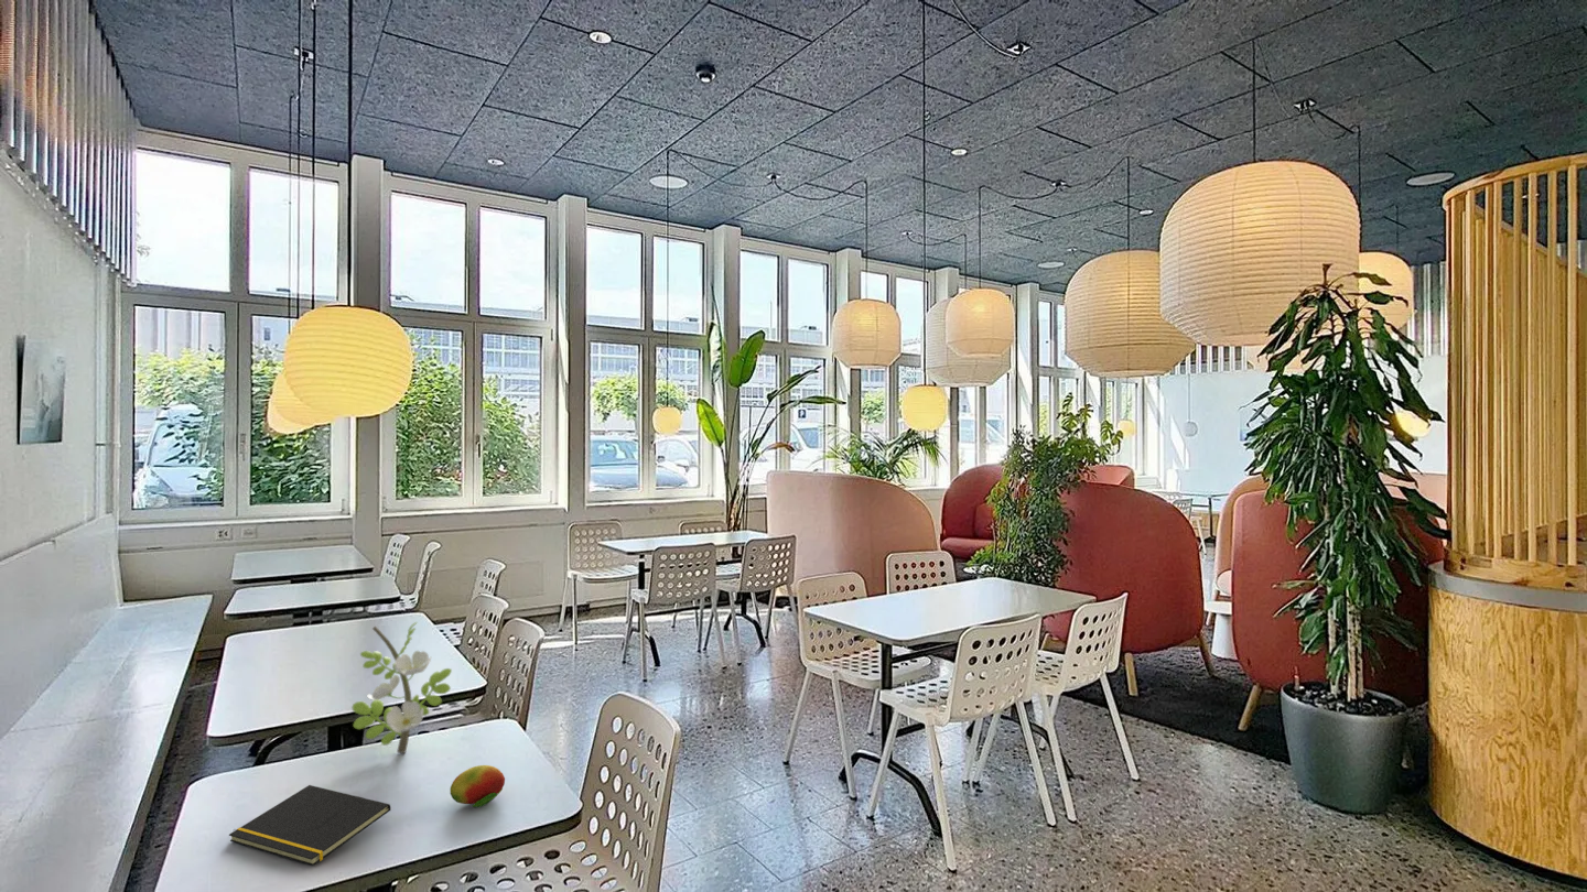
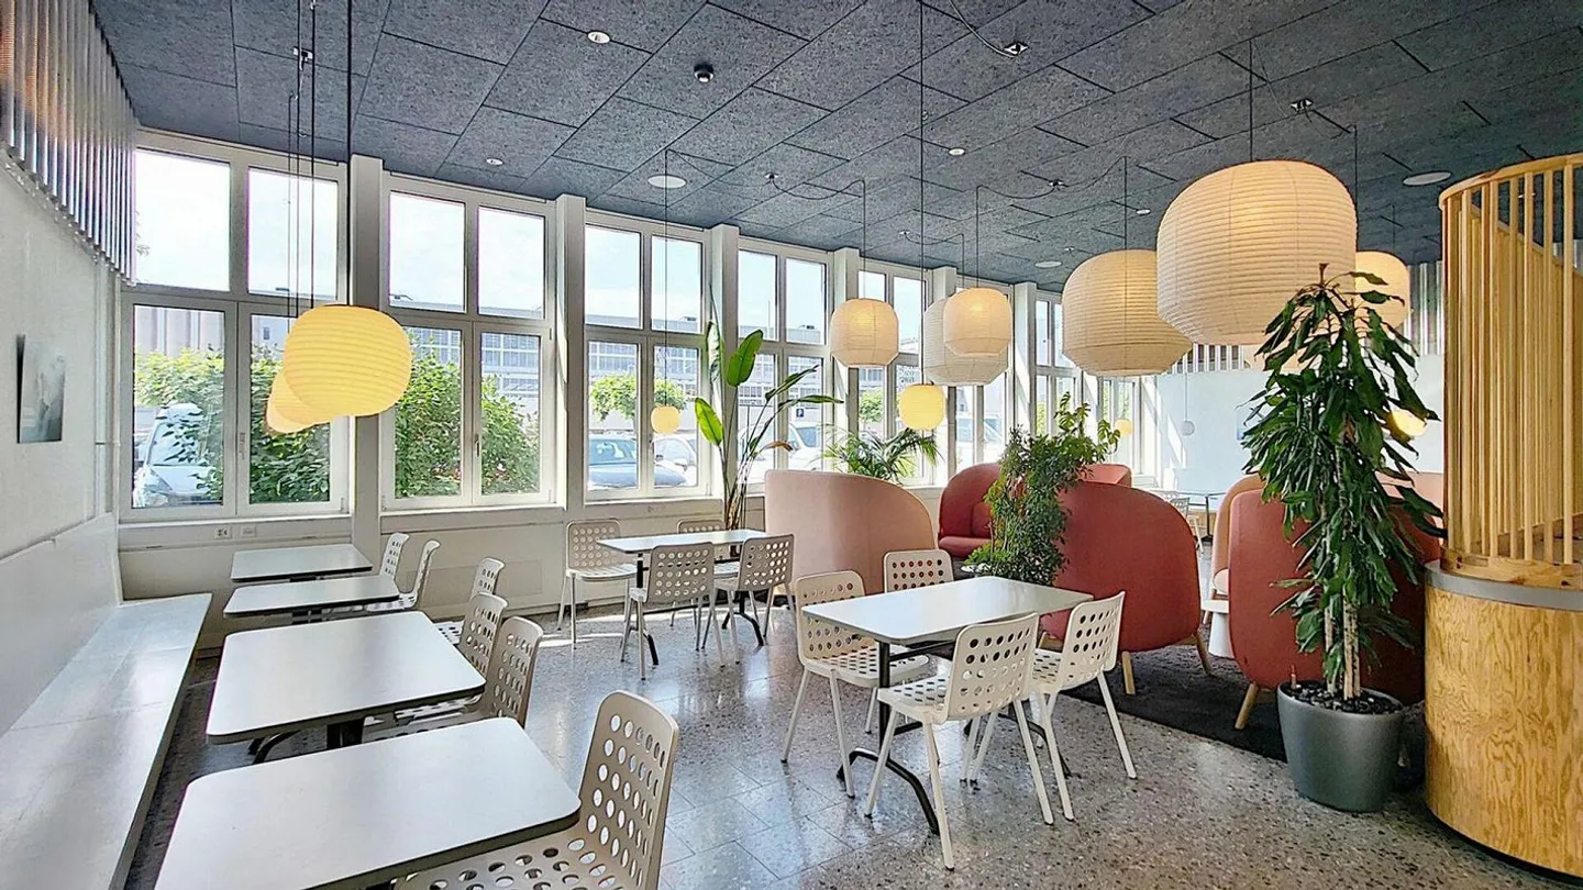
- notepad (311, 822)
- flower (396, 686)
- fruit (477, 784)
